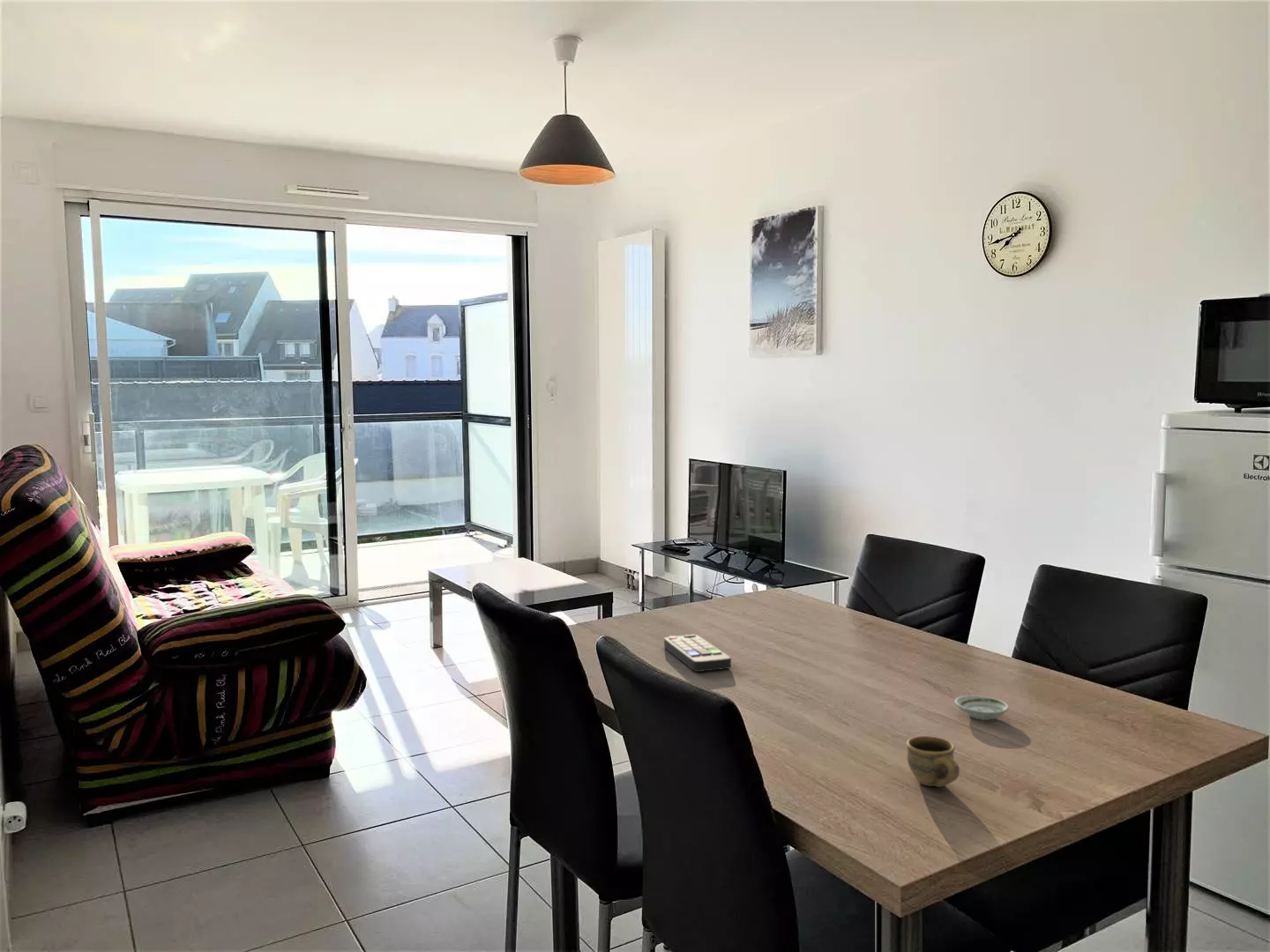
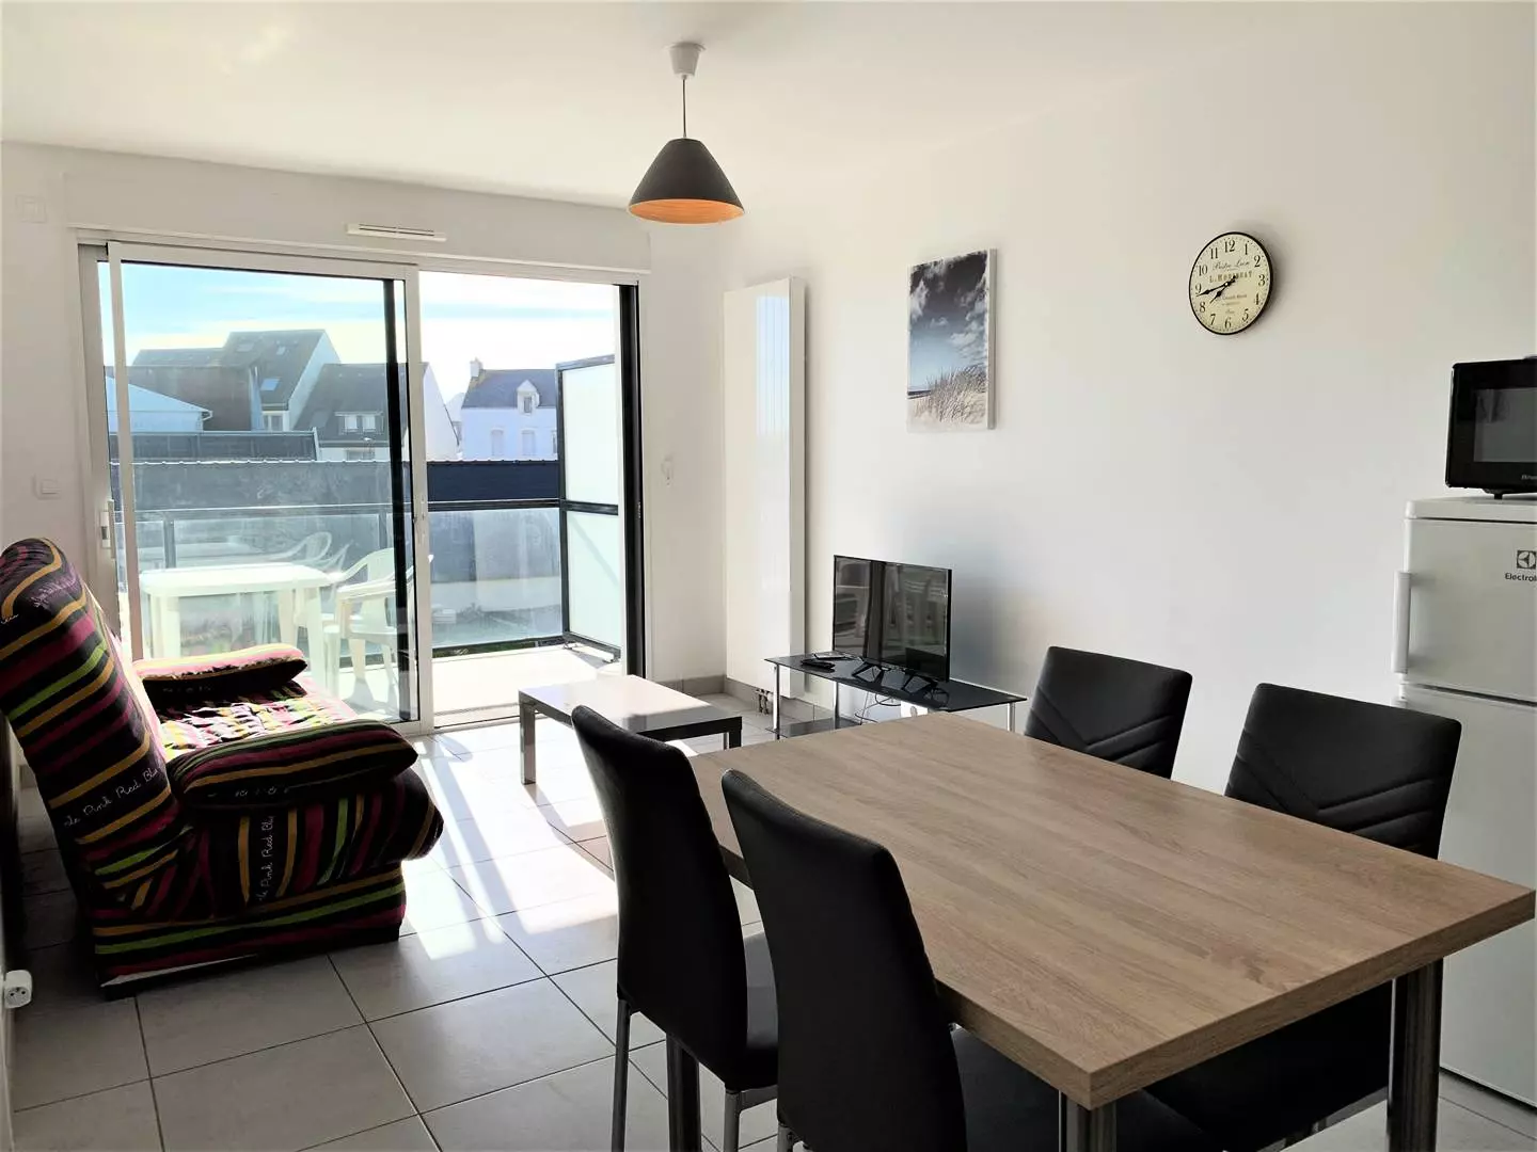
- cup (934, 766)
- remote control (696, 651)
- saucer (981, 709)
